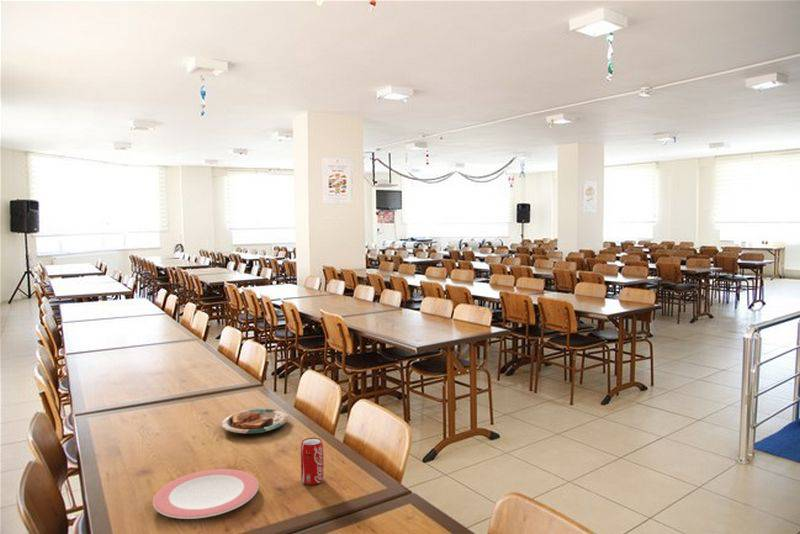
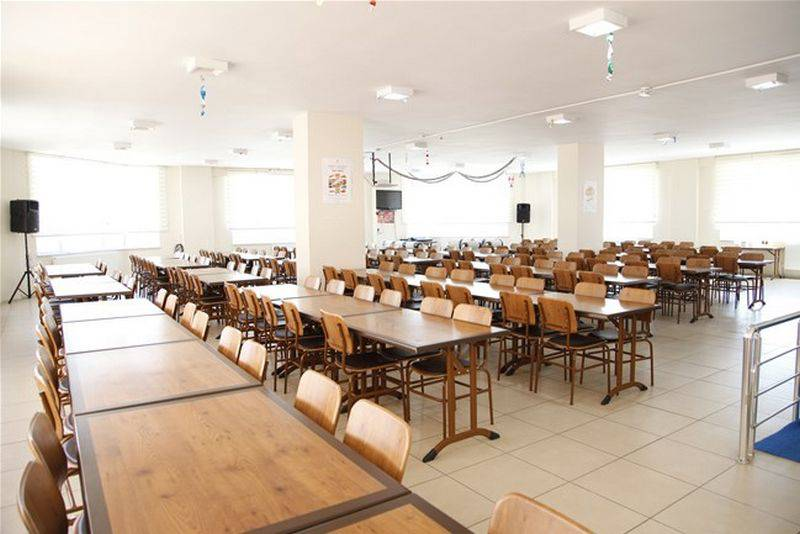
- beverage can (312, 460)
- plate (207, 494)
- plate (256, 420)
